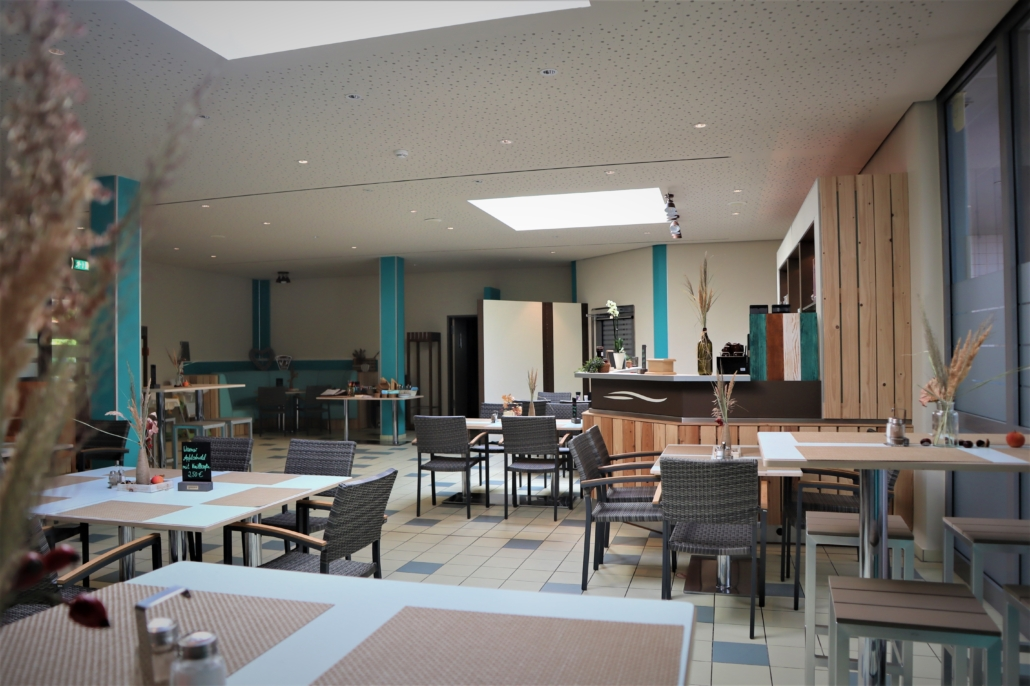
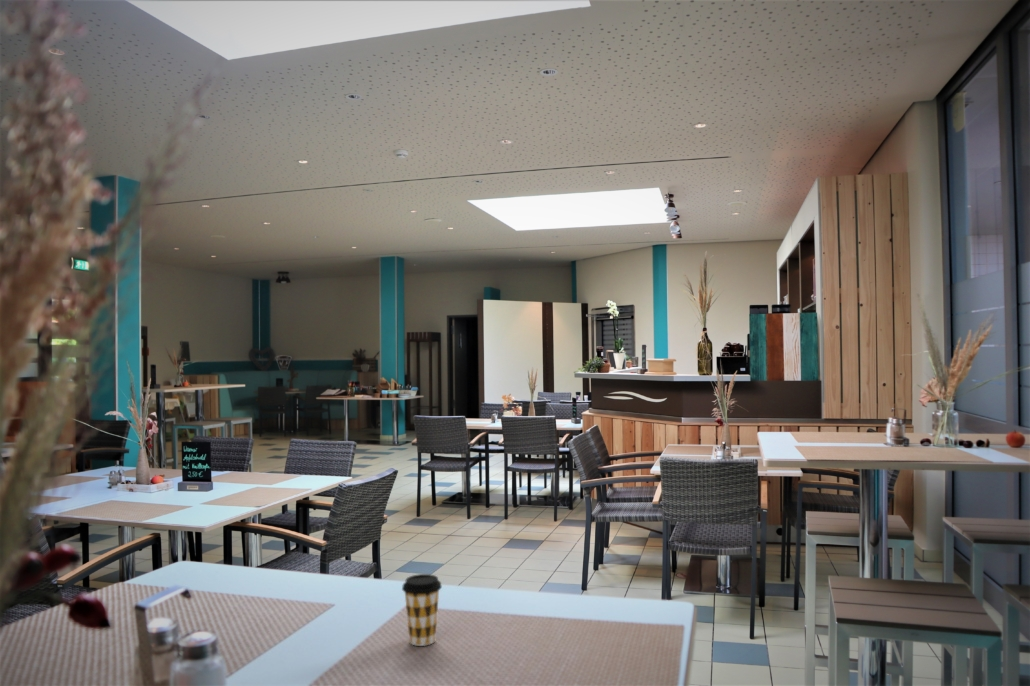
+ coffee cup (422, 609)
